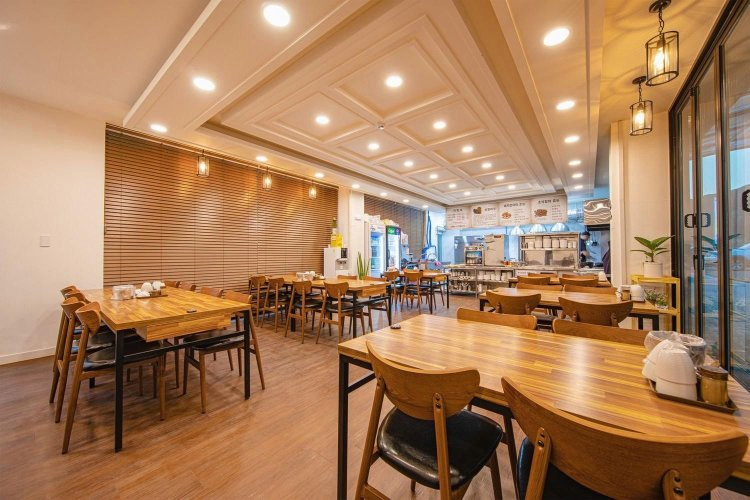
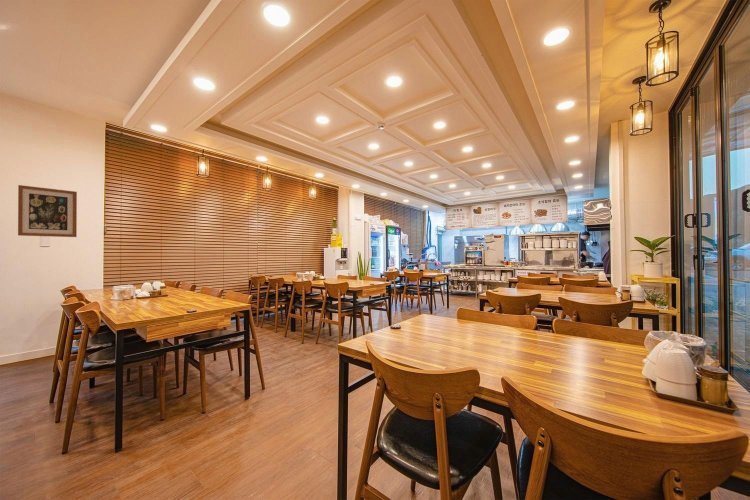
+ wall art (48, 212)
